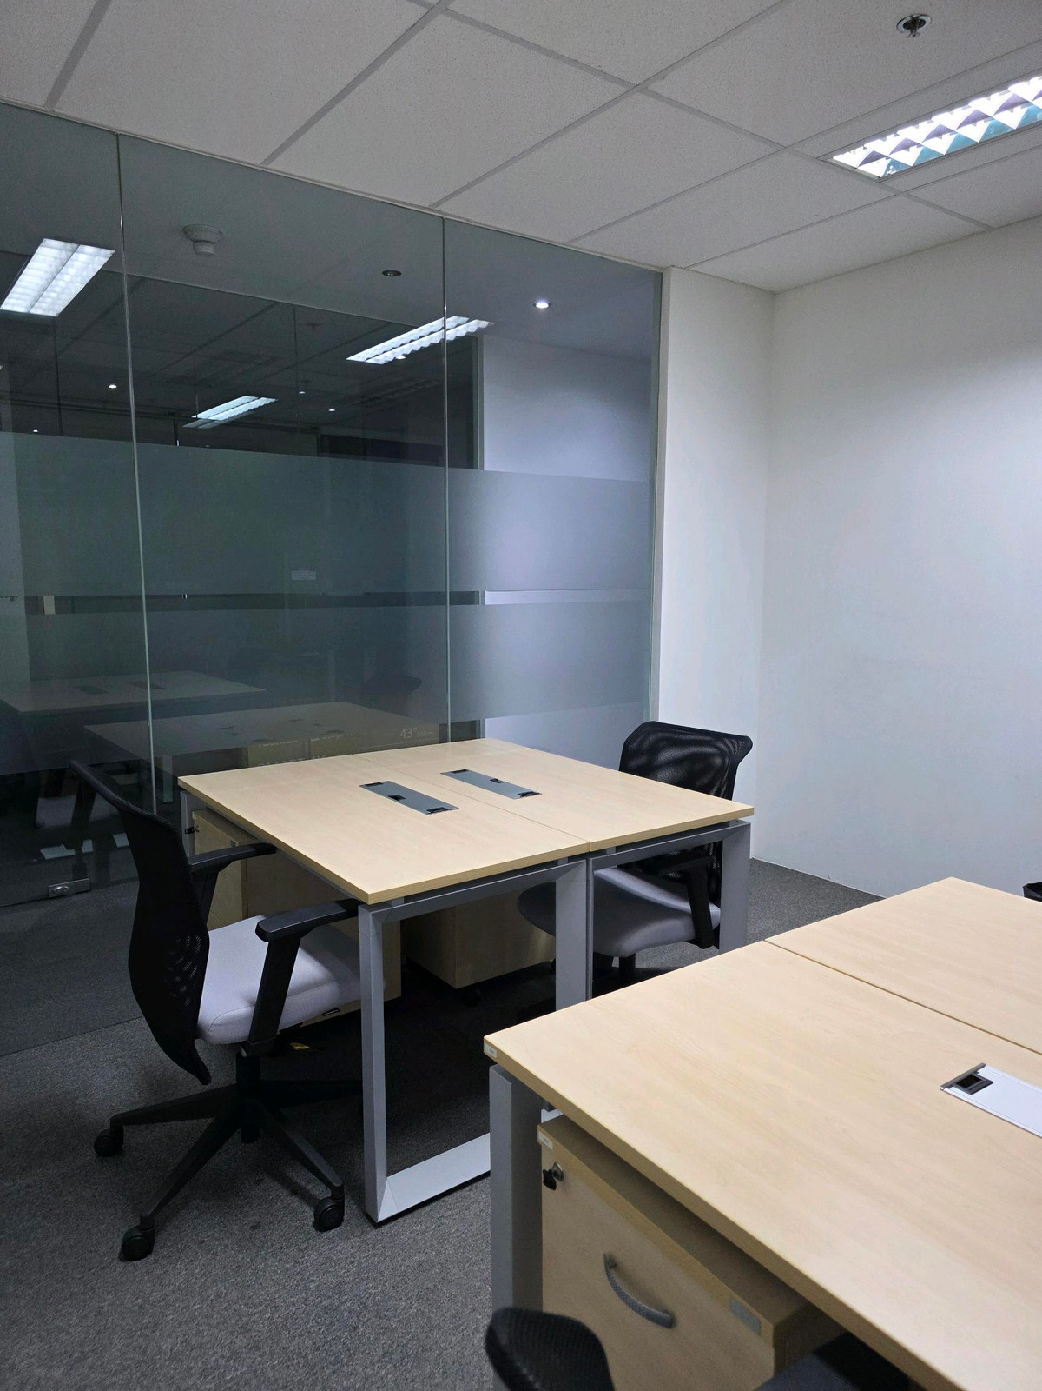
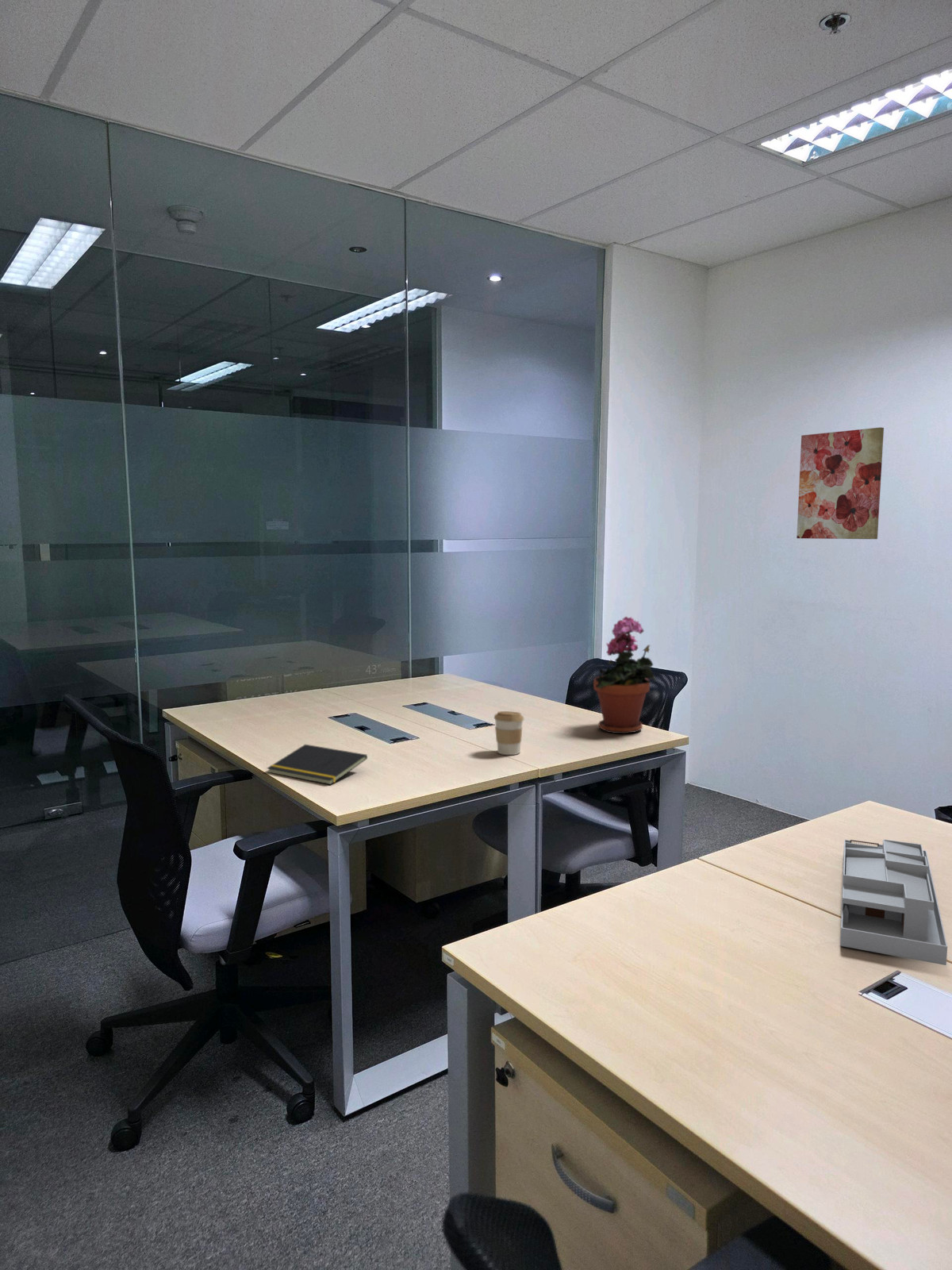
+ coffee cup (509, 731)
+ potted plant (624, 673)
+ wall art (838, 485)
+ desk organizer (889, 880)
+ notepad (317, 763)
